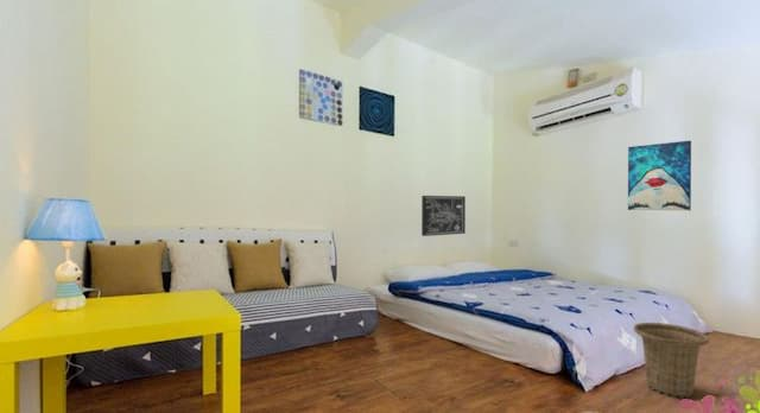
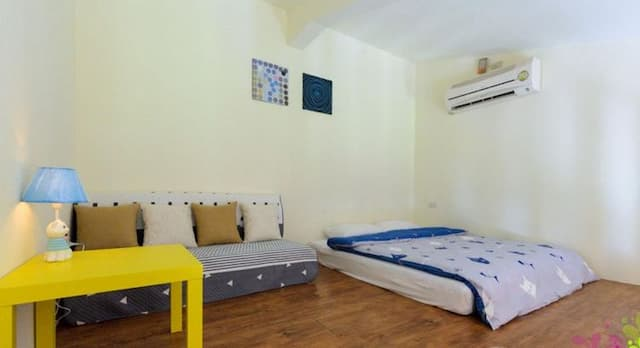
- wall art (658, 177)
- wall art (444, 215)
- basket (669, 360)
